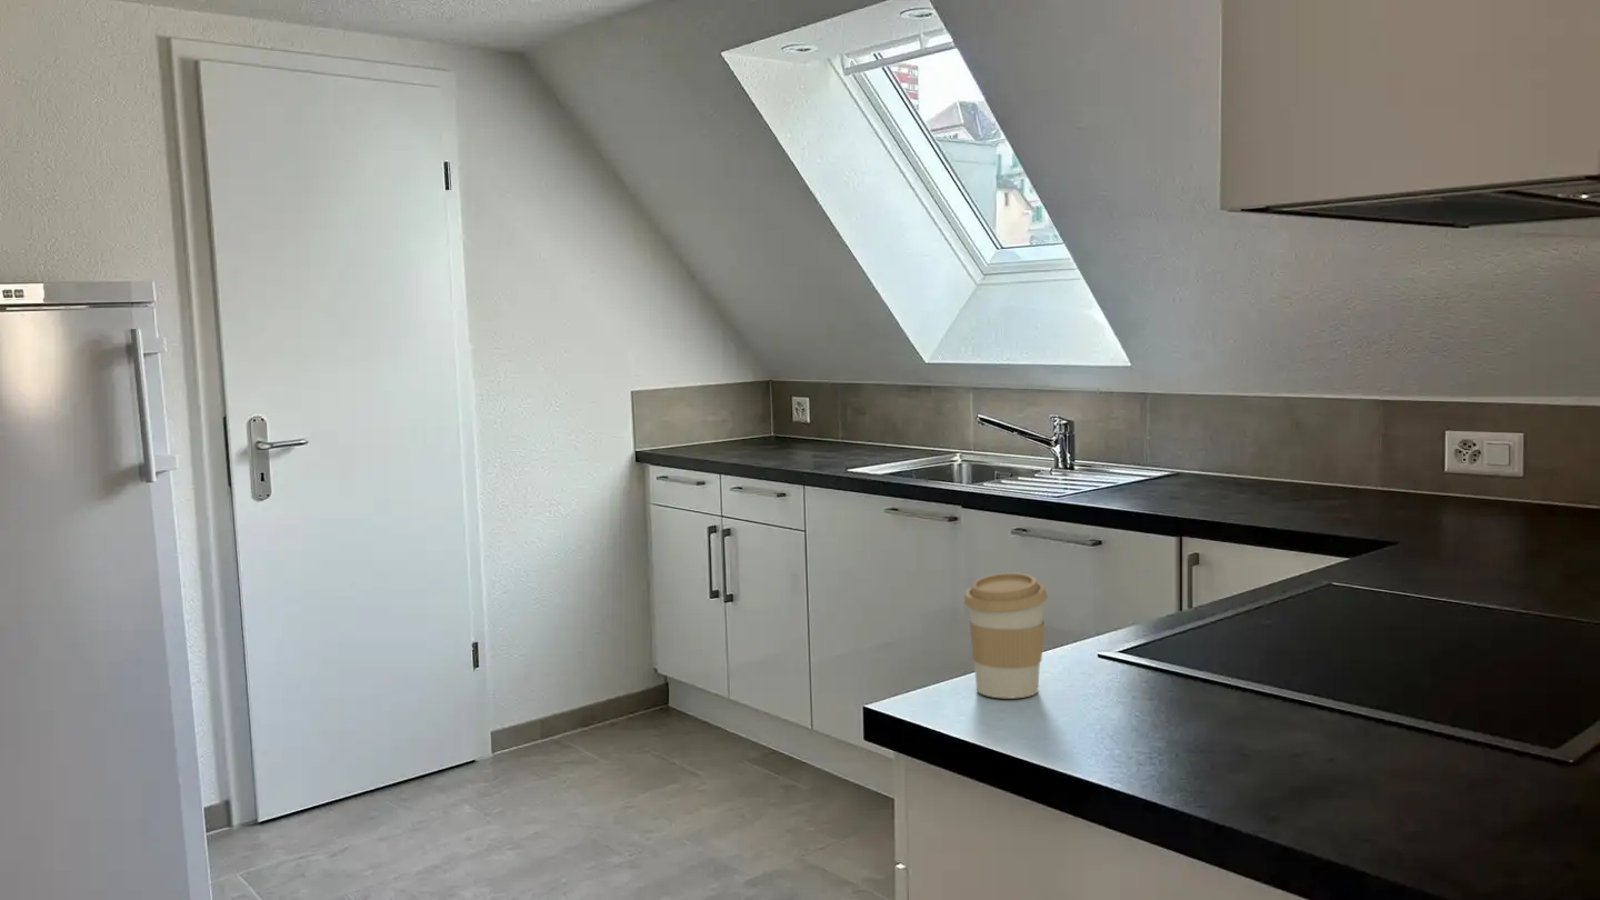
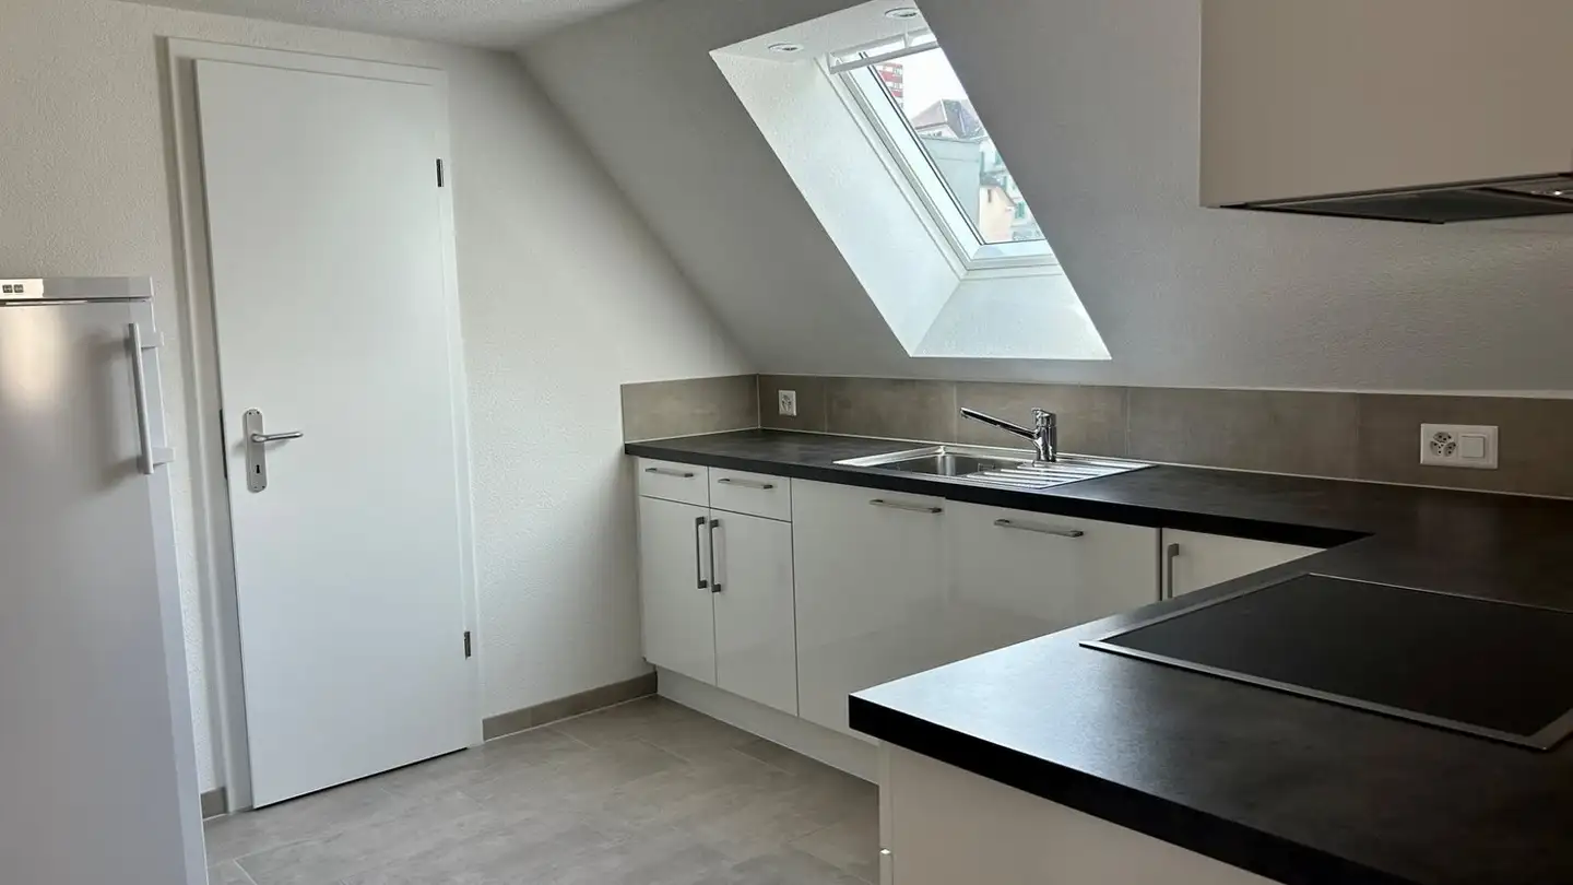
- coffee cup (1006, 633)
